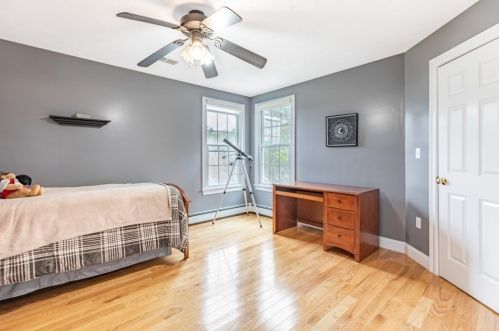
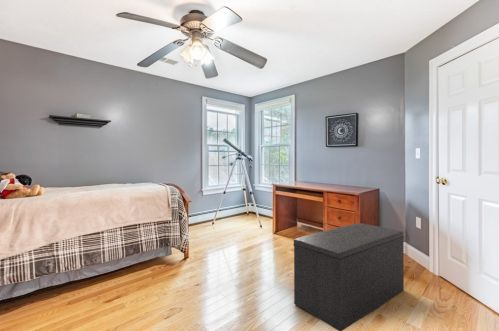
+ bench (351, 265)
